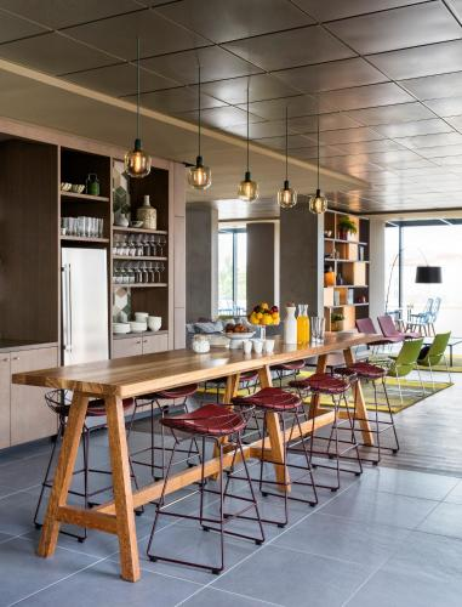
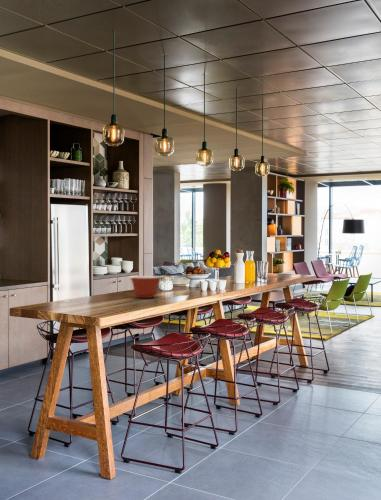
+ mixing bowl (145, 287)
